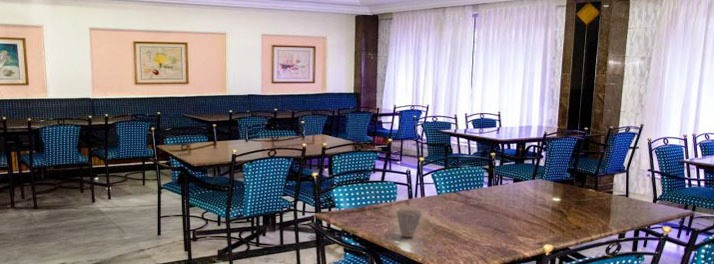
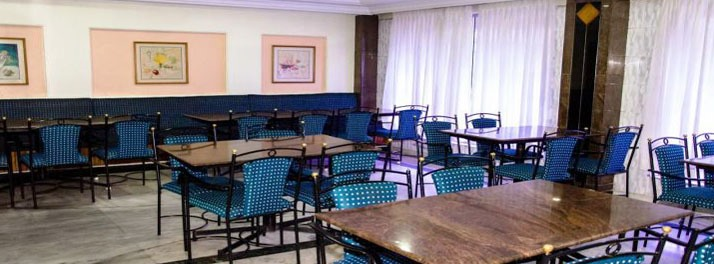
- cup (408, 223)
